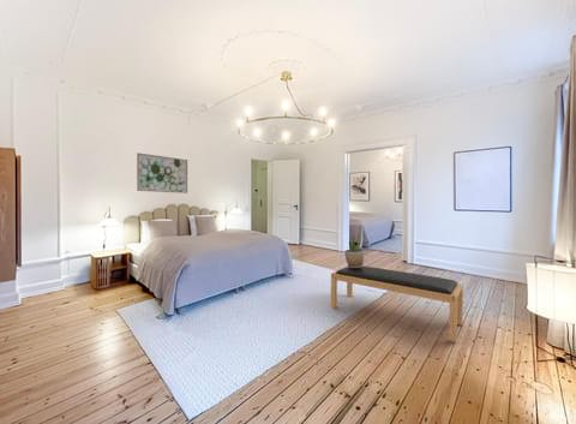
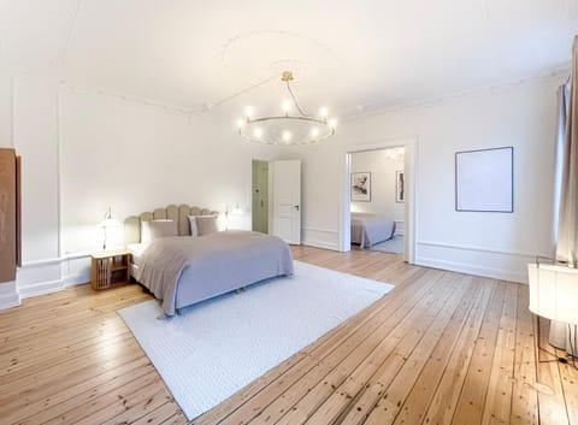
- potted plant (355, 250)
- bench (392, 291)
- wall art (163, 174)
